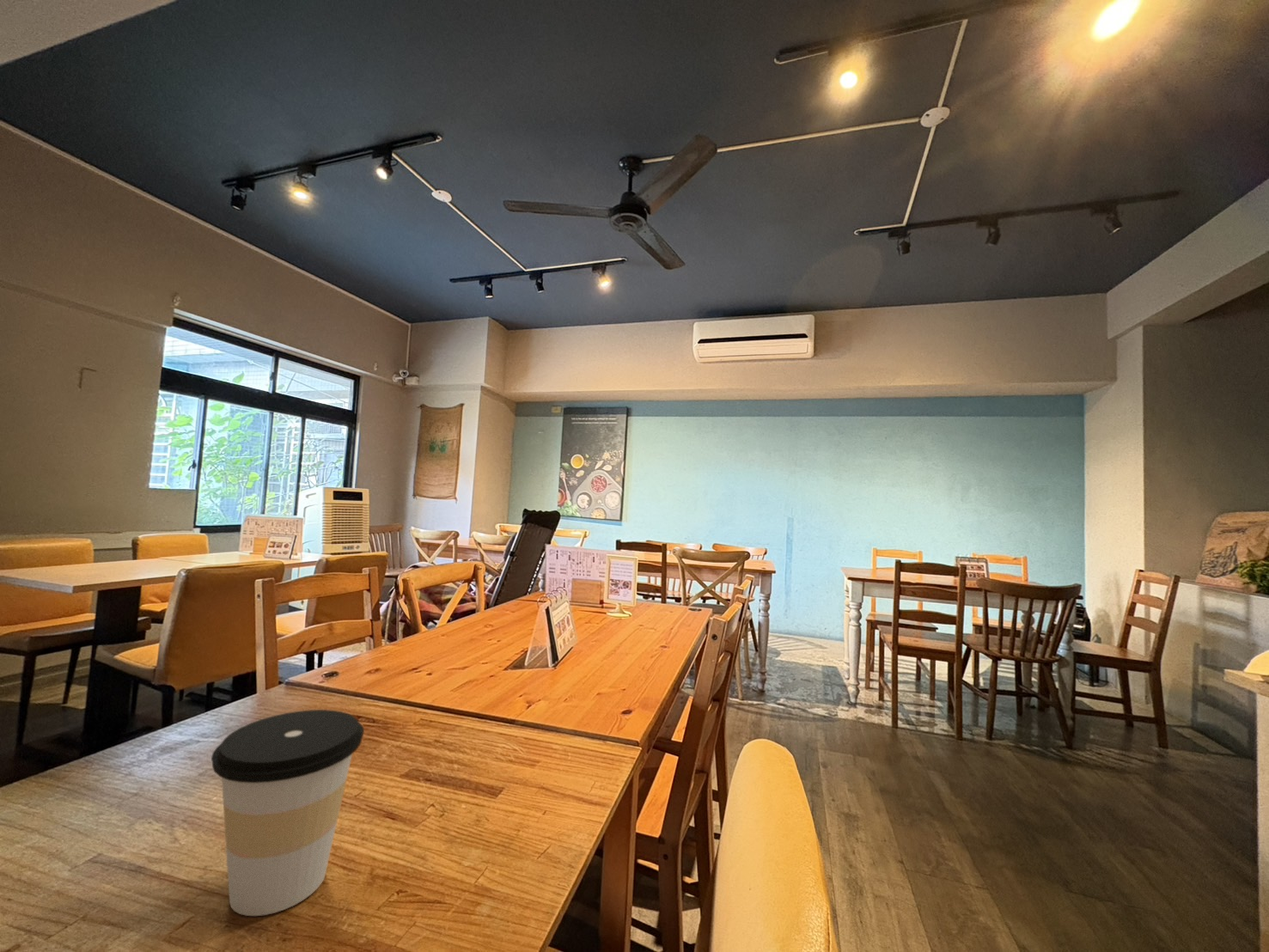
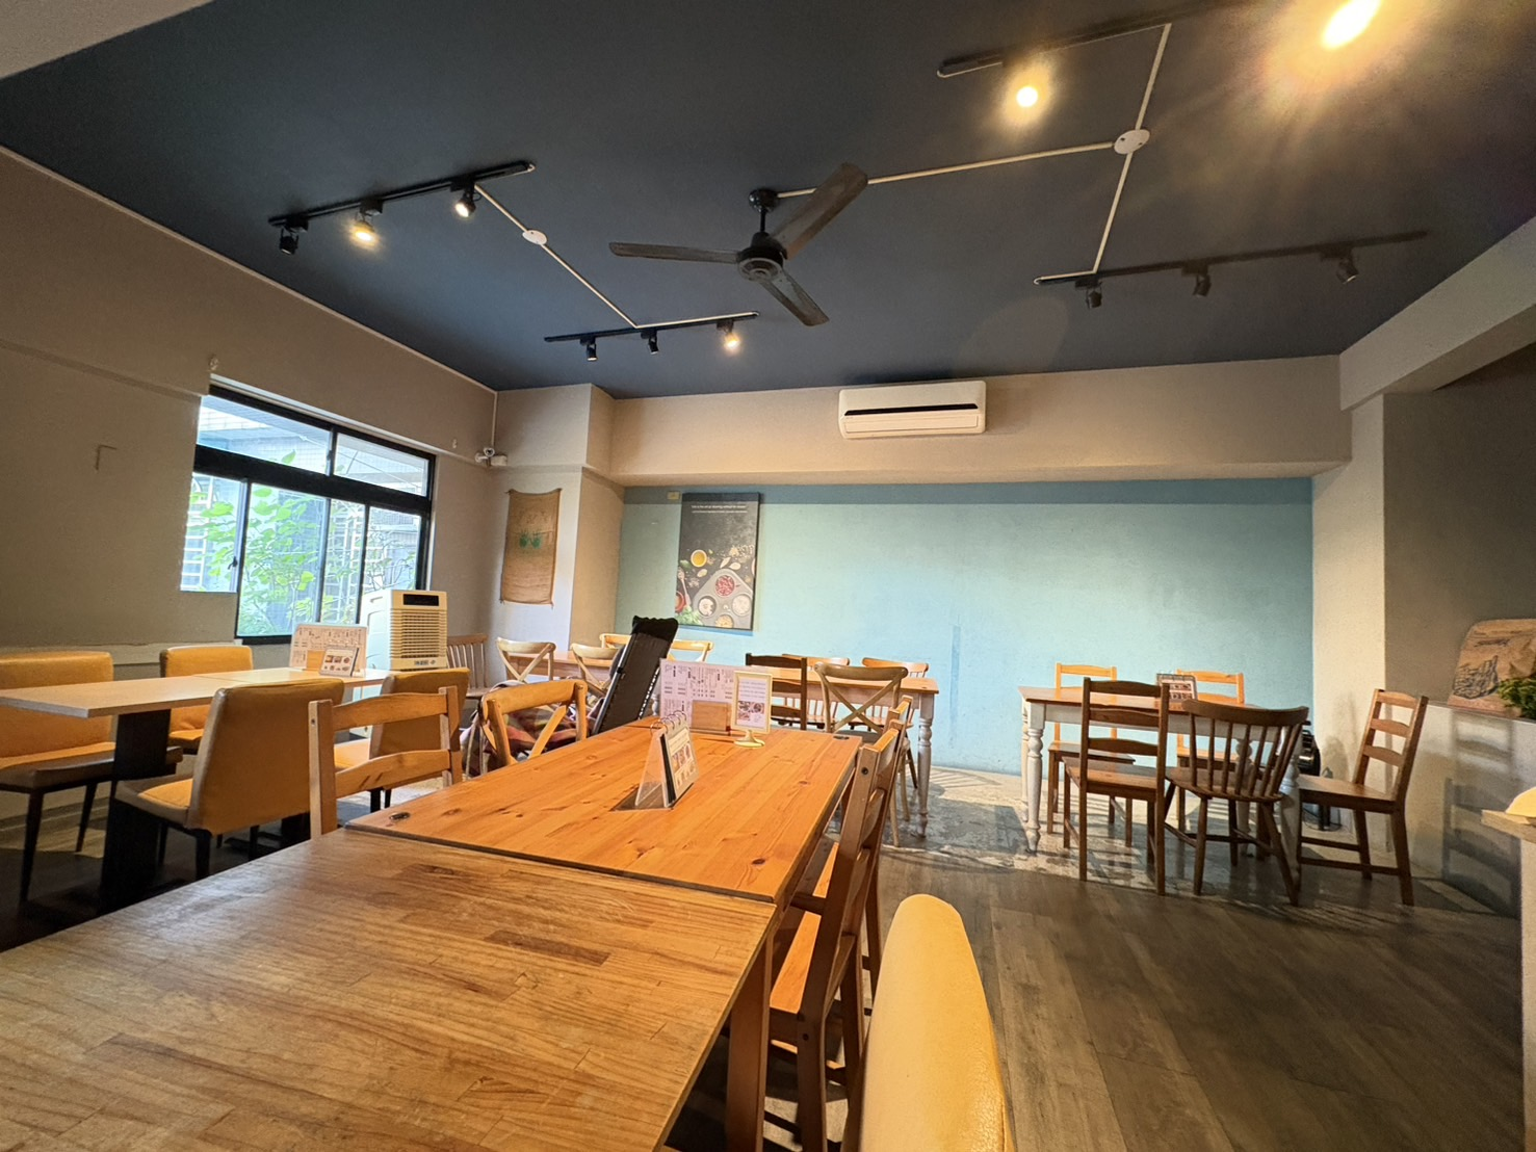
- coffee cup (286, 808)
